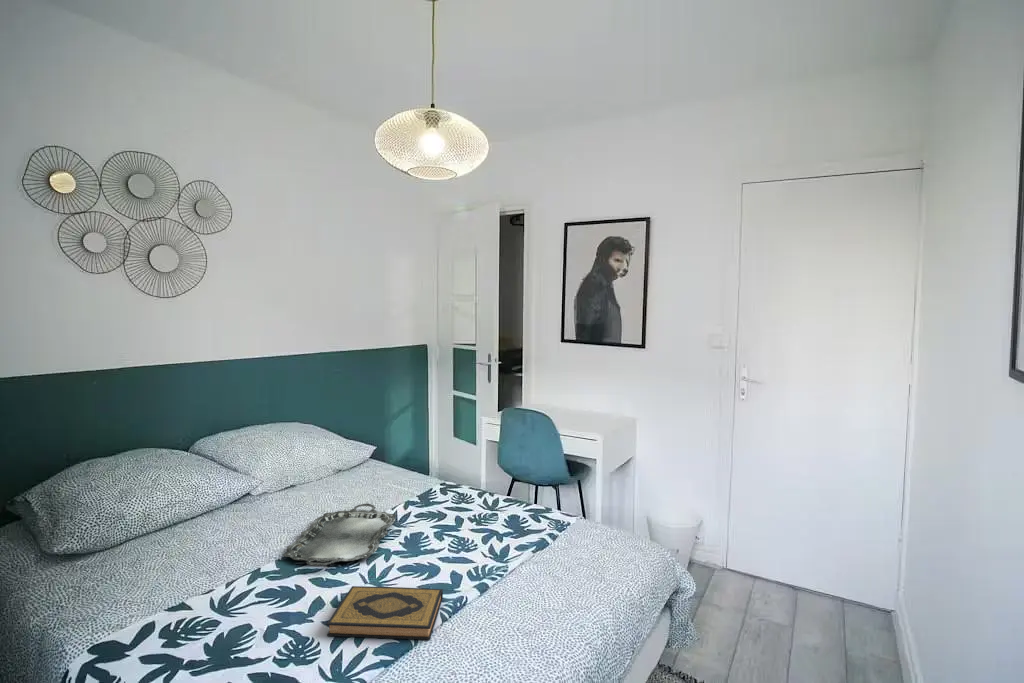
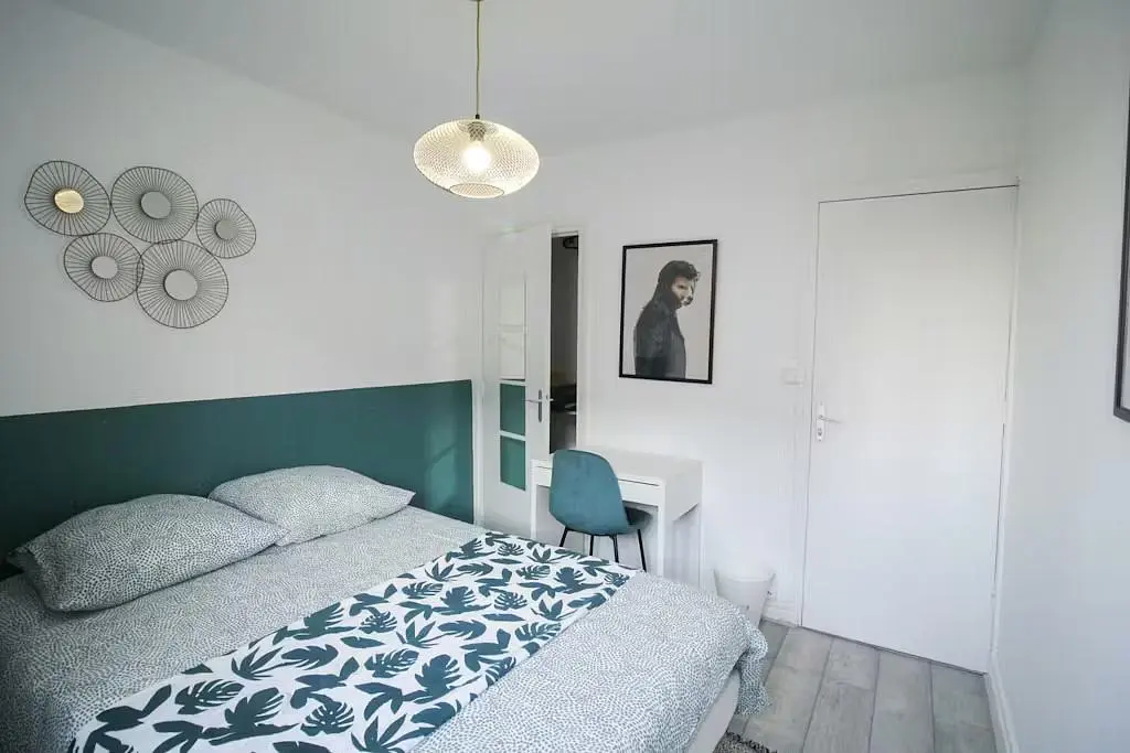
- serving tray (344, 533)
- hardback book (388, 610)
